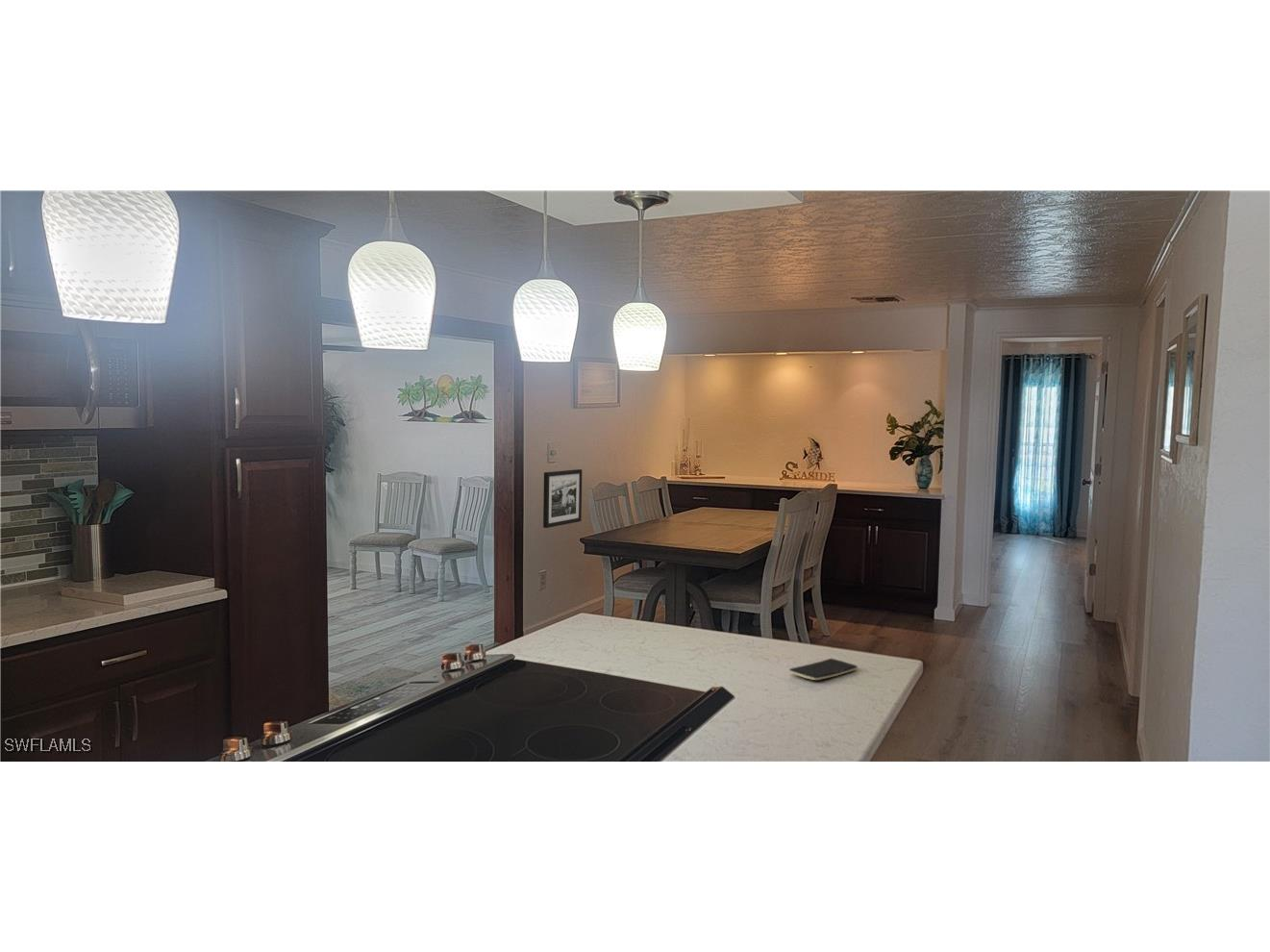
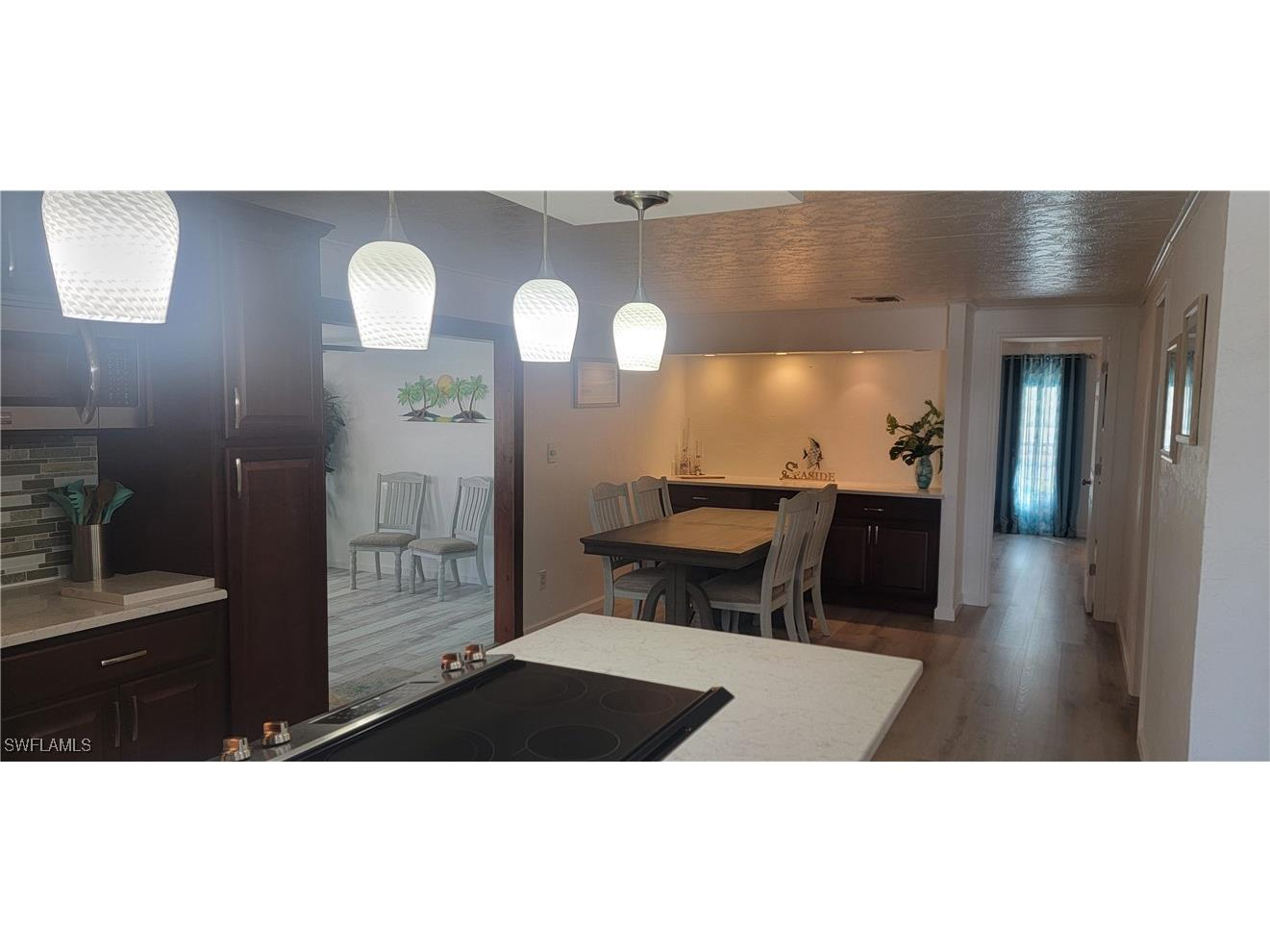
- smartphone (823, 669)
- picture frame (562, 497)
